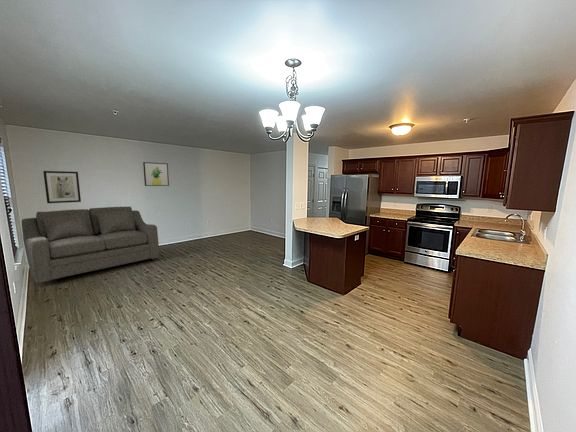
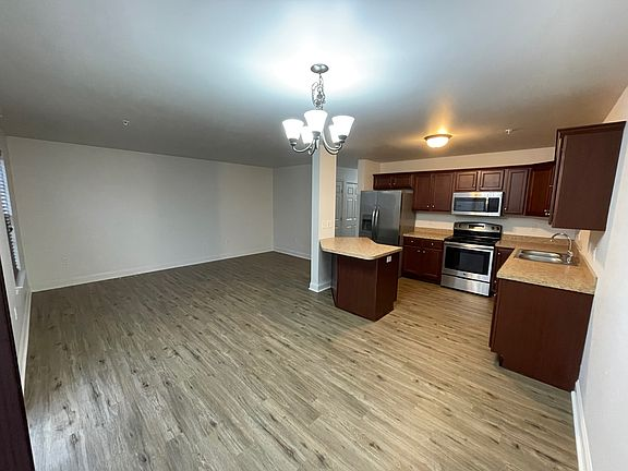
- sofa (96, 237)
- wall art (156, 174)
- wall art (62, 187)
